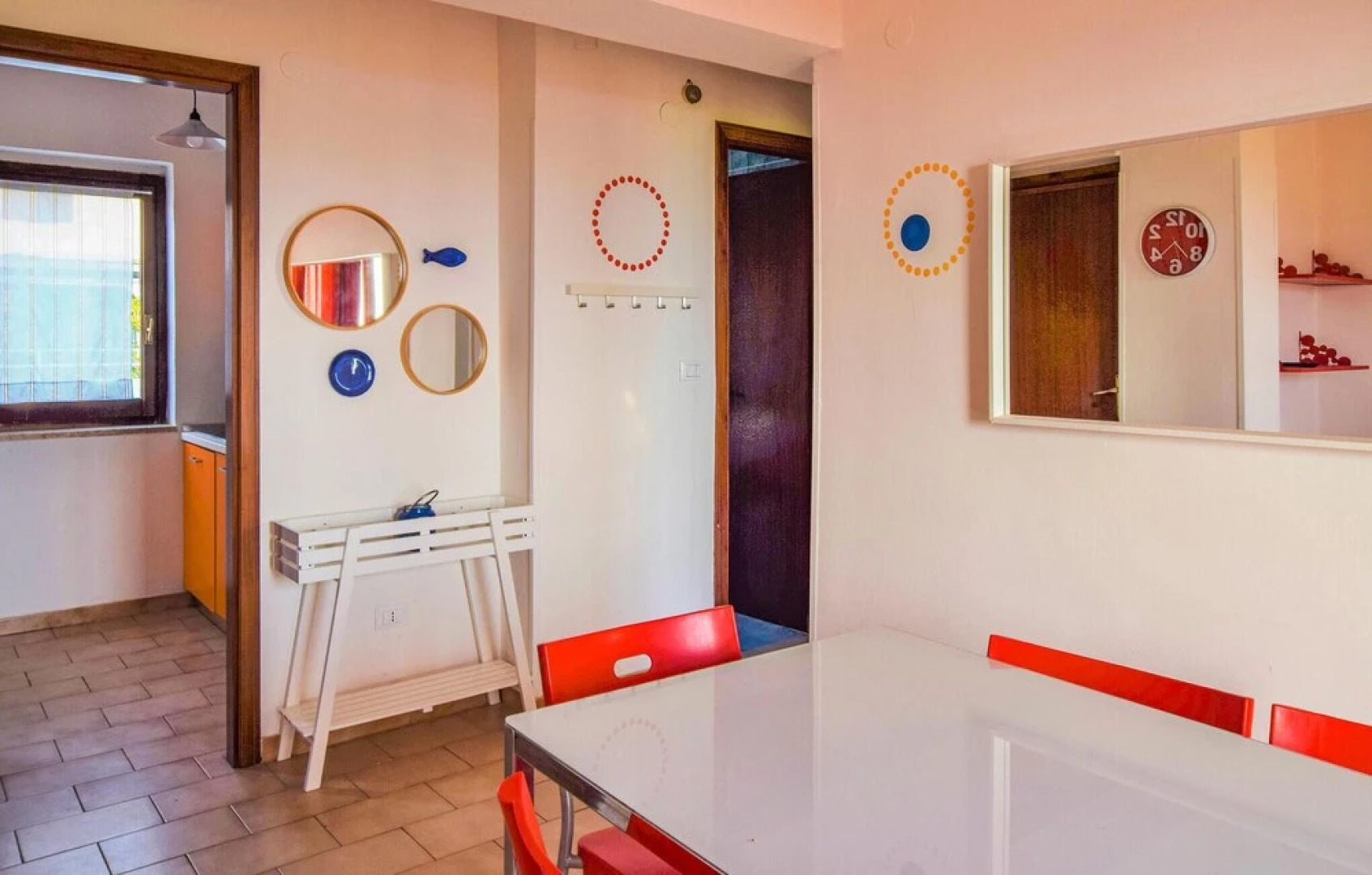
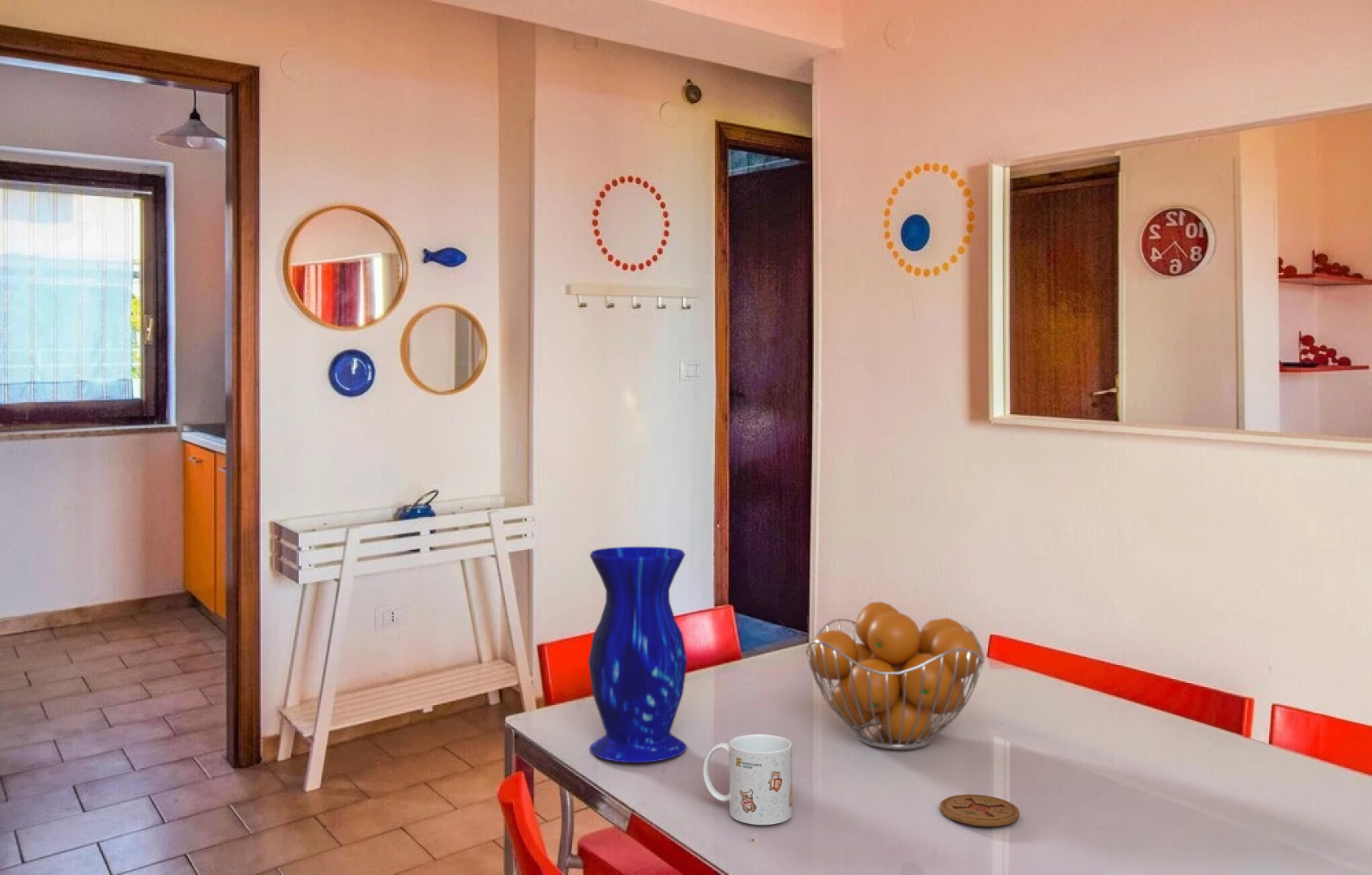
+ fruit basket (894, 672)
+ coaster (979, 809)
+ vase (638, 649)
+ mug (746, 776)
